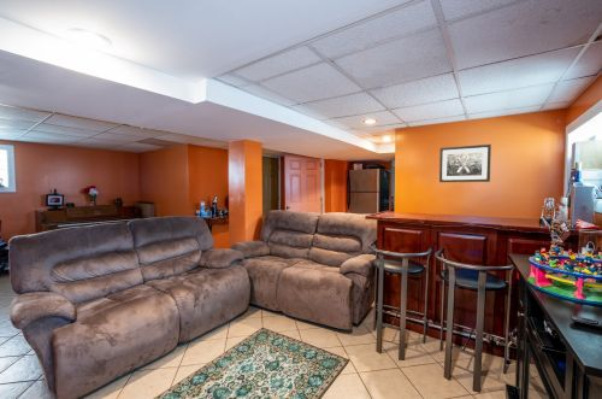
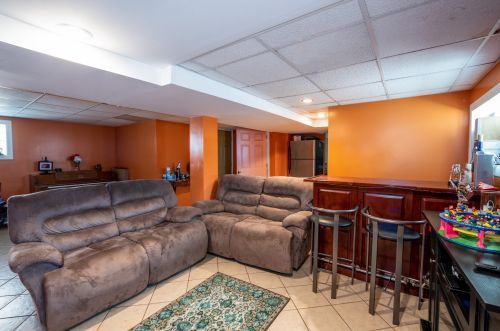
- wall art (464, 164)
